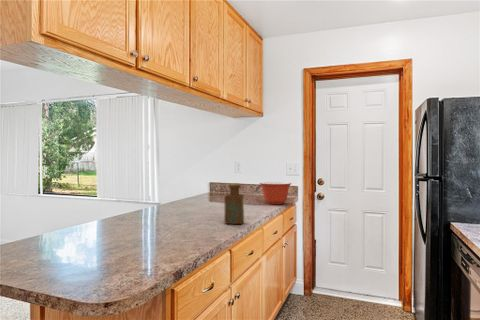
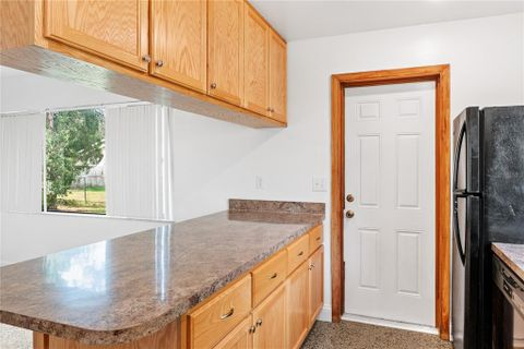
- bottle (234, 203)
- mixing bowl (275, 193)
